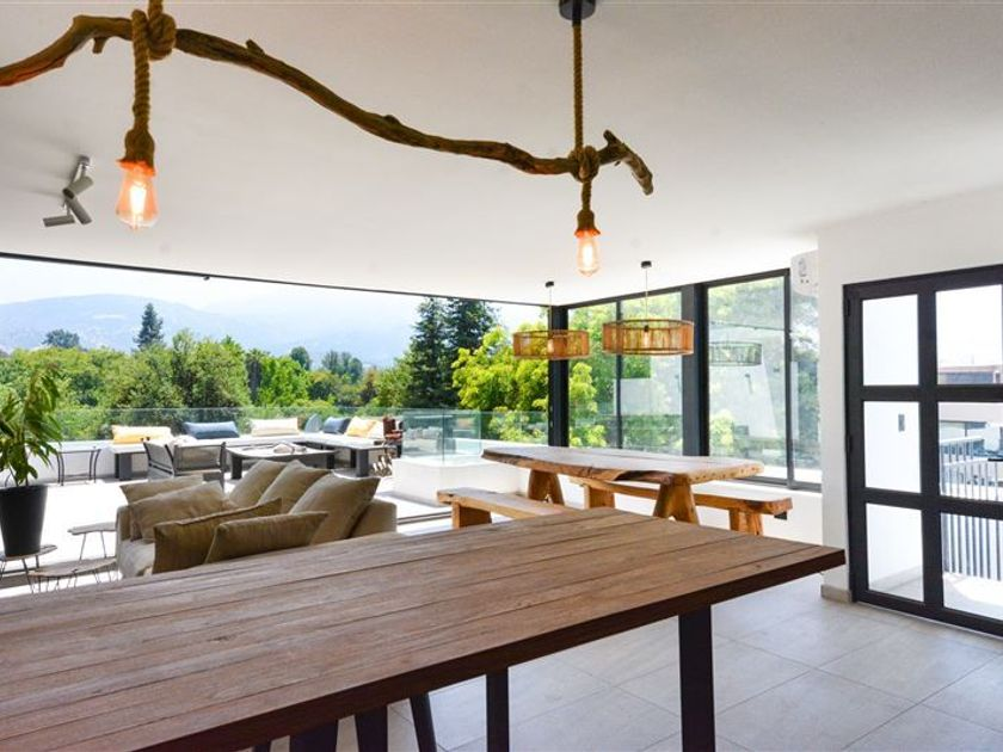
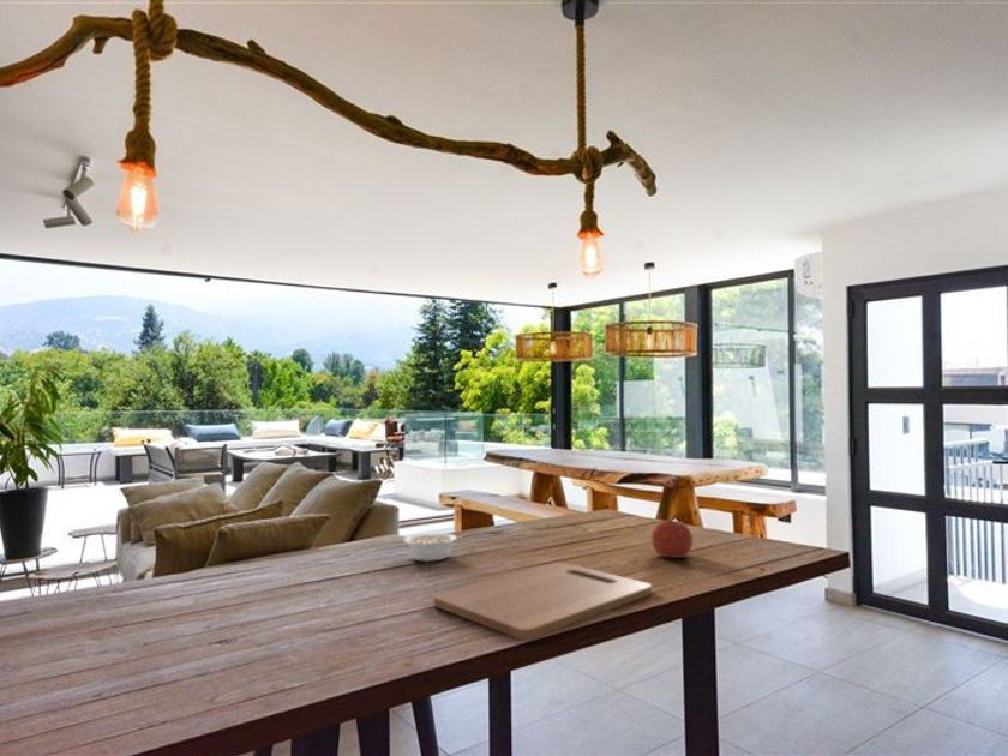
+ cutting board (545, 594)
+ legume (432, 545)
+ fruit (672, 535)
